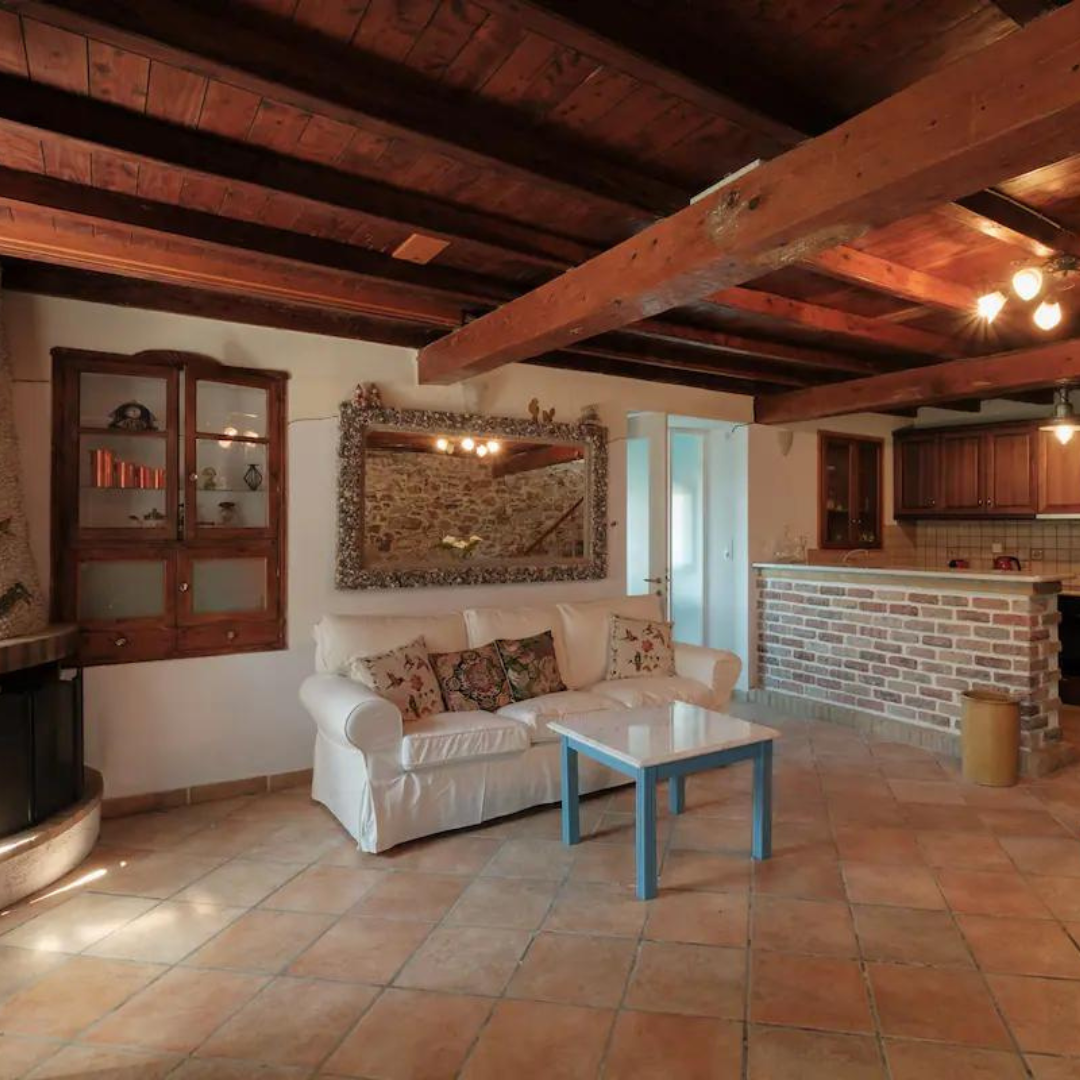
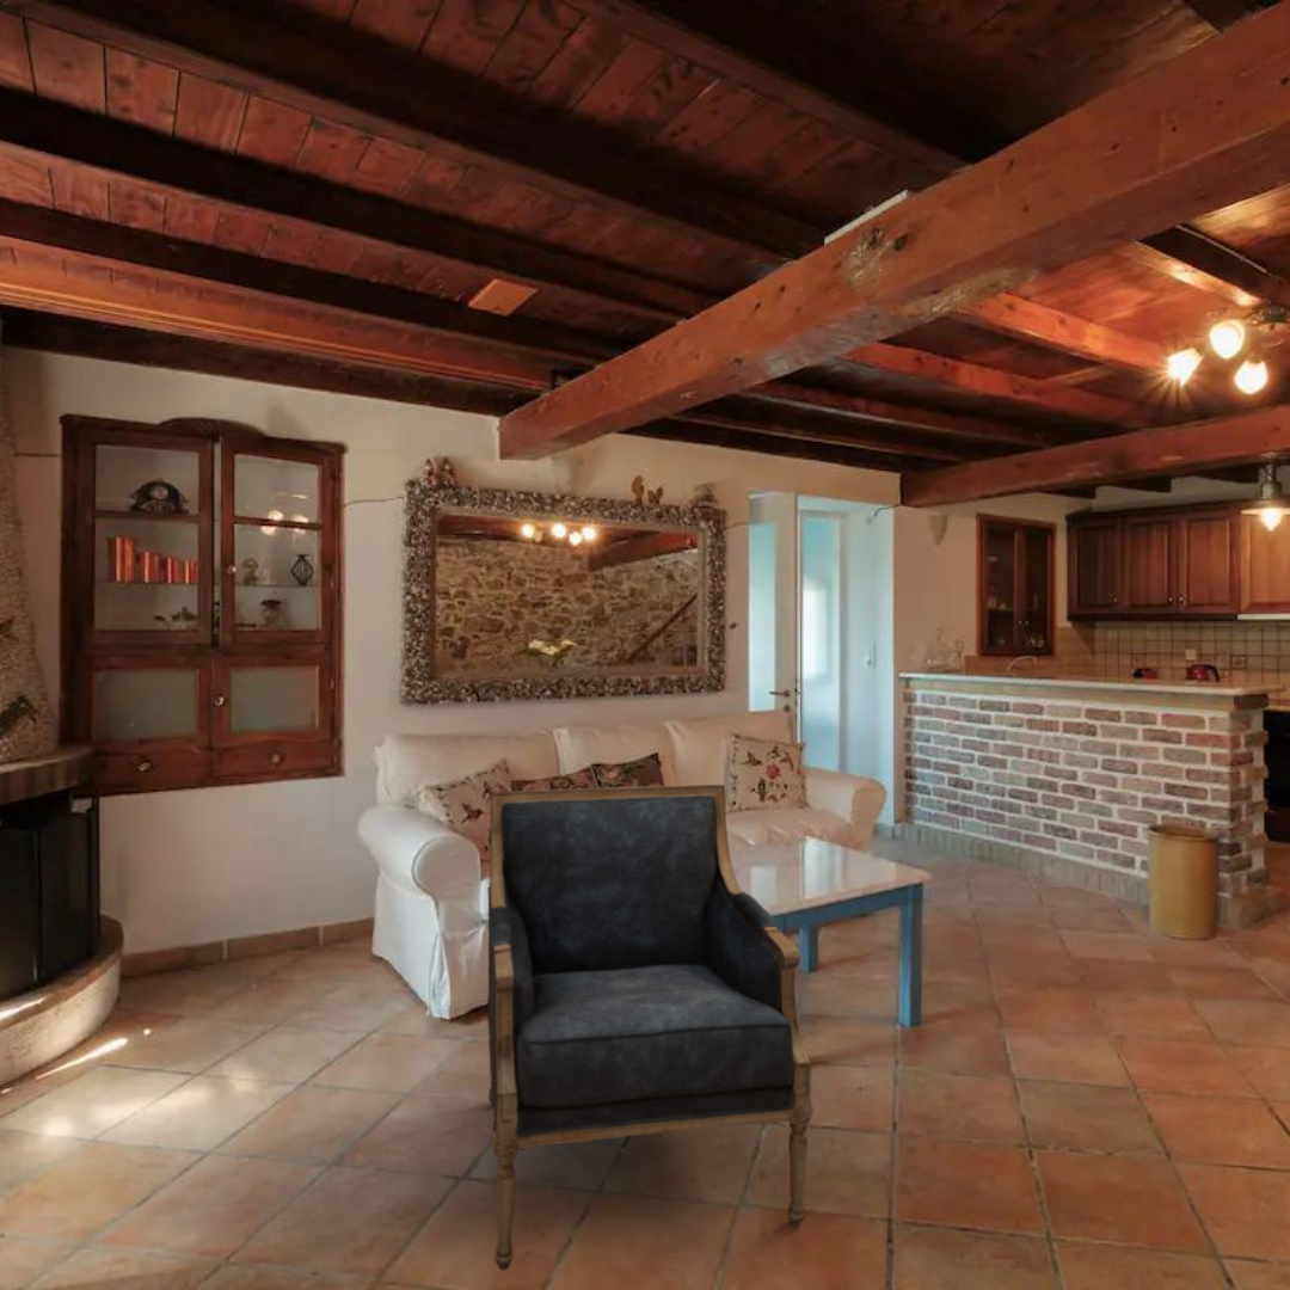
+ armchair (629, 983)
